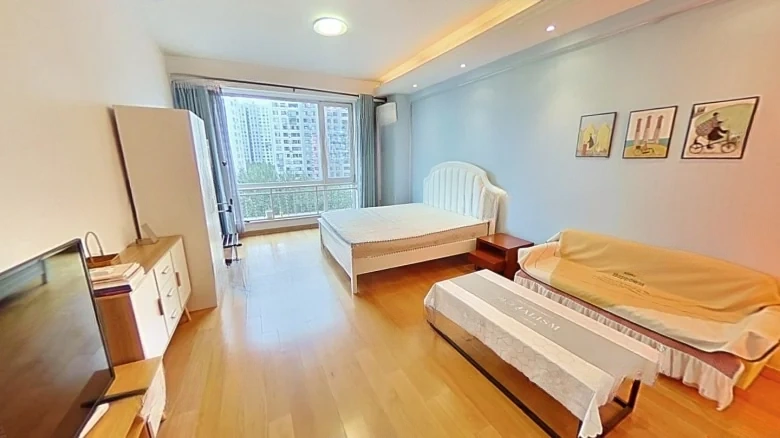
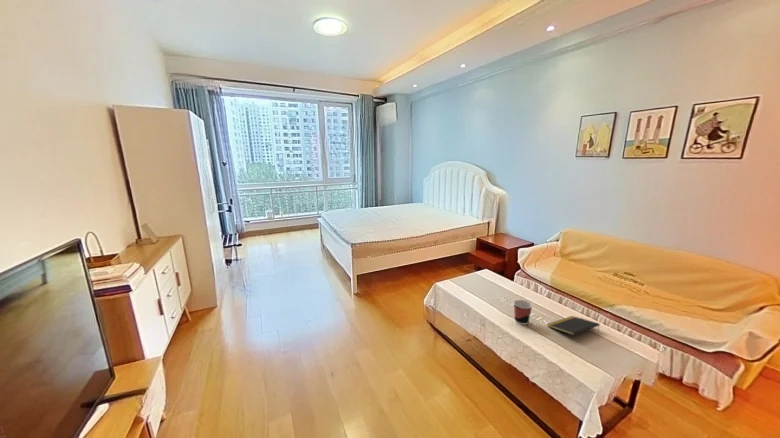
+ cup (522, 312)
+ notepad (572, 324)
